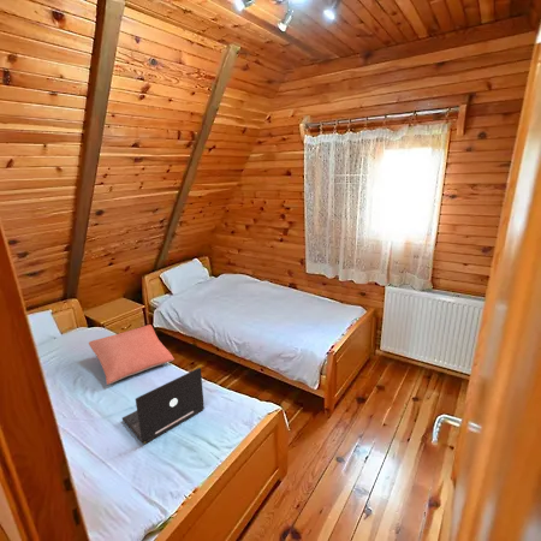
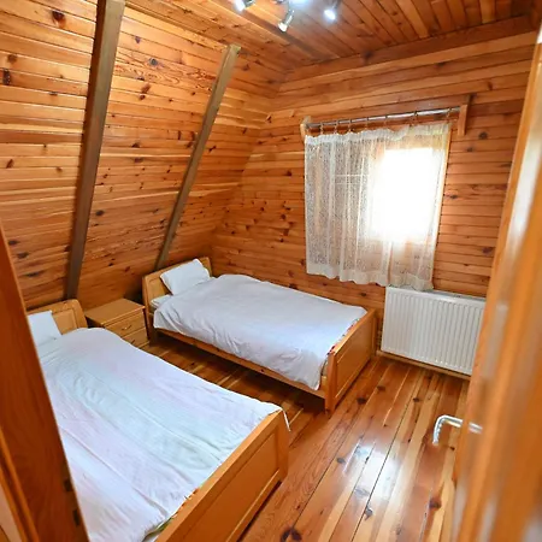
- laptop (161, 394)
- pillow (131, 351)
